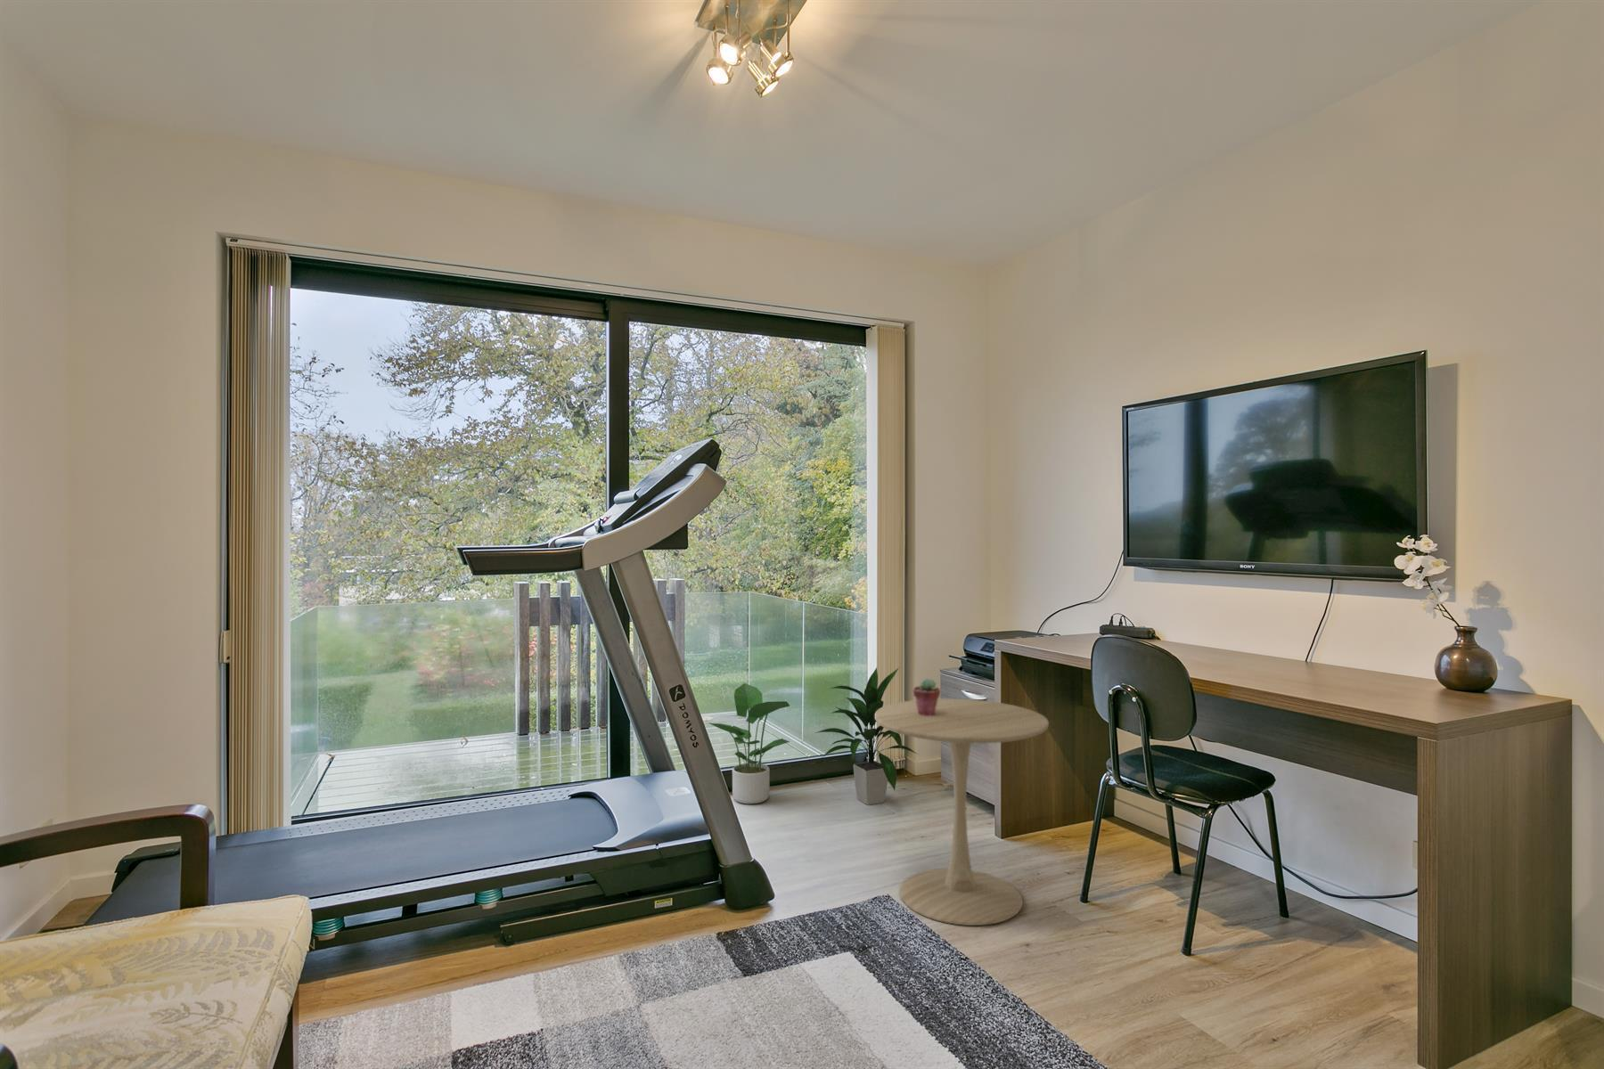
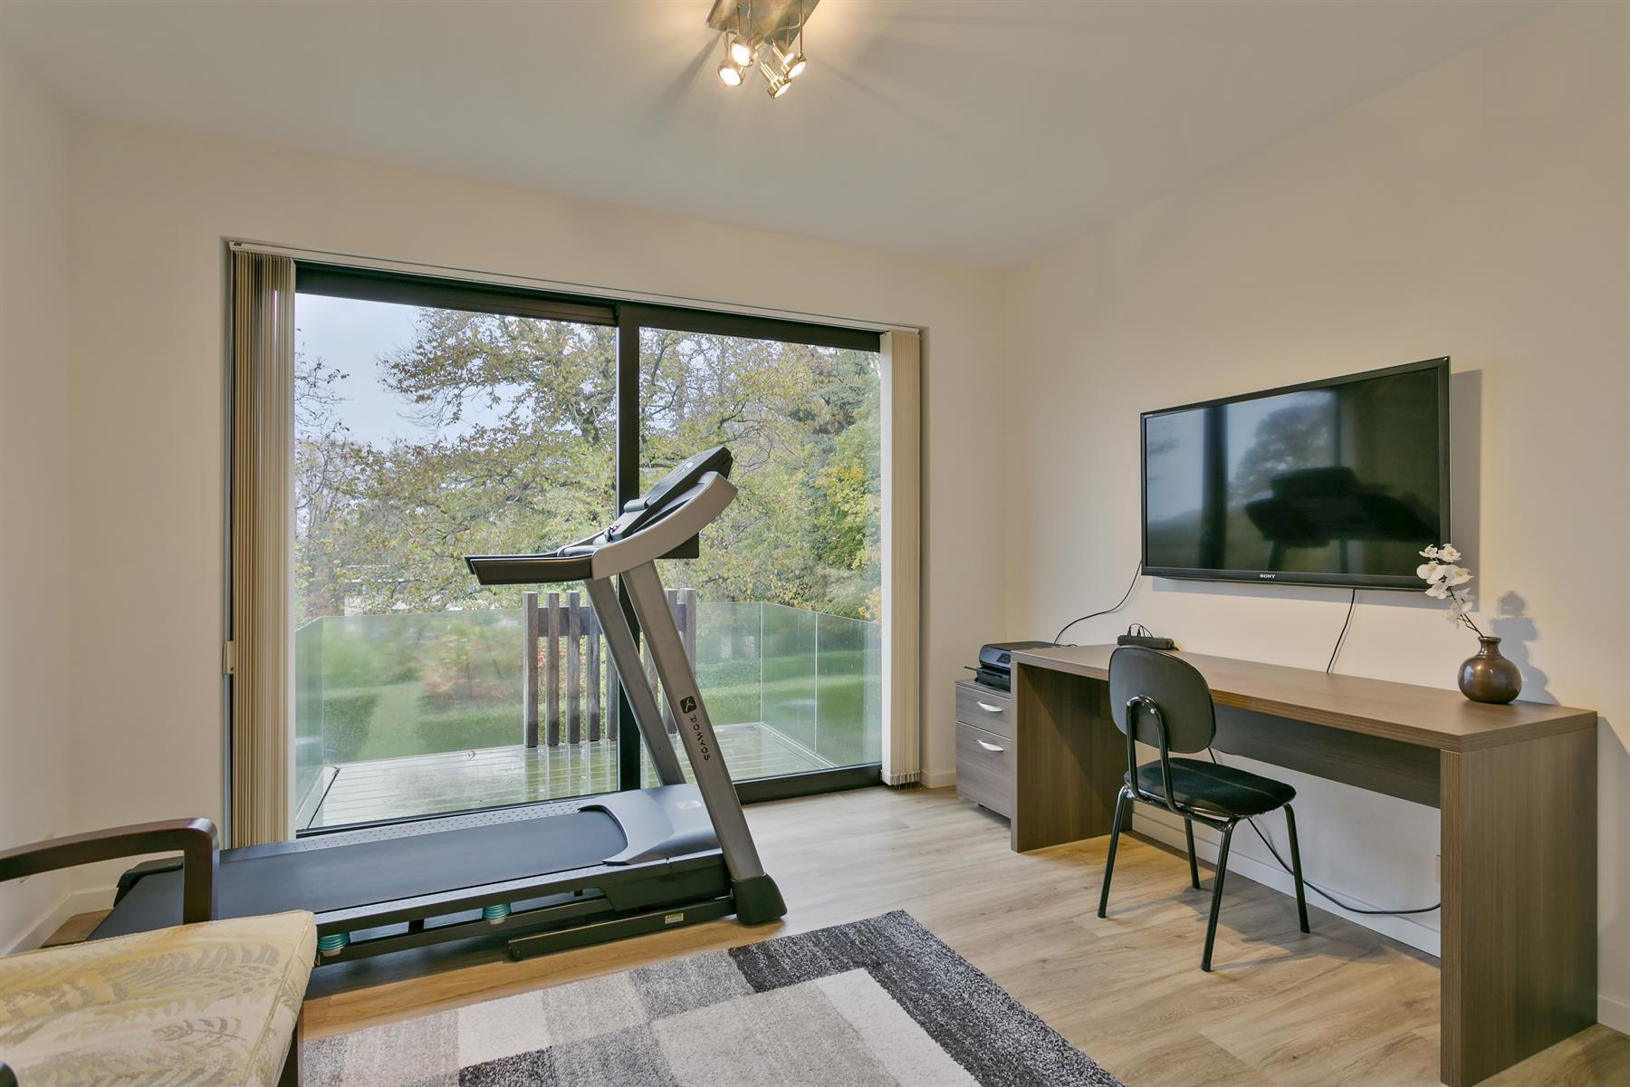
- indoor plant (870, 736)
- potted succulent (926, 694)
- potted plant (747, 744)
- side table (960, 807)
